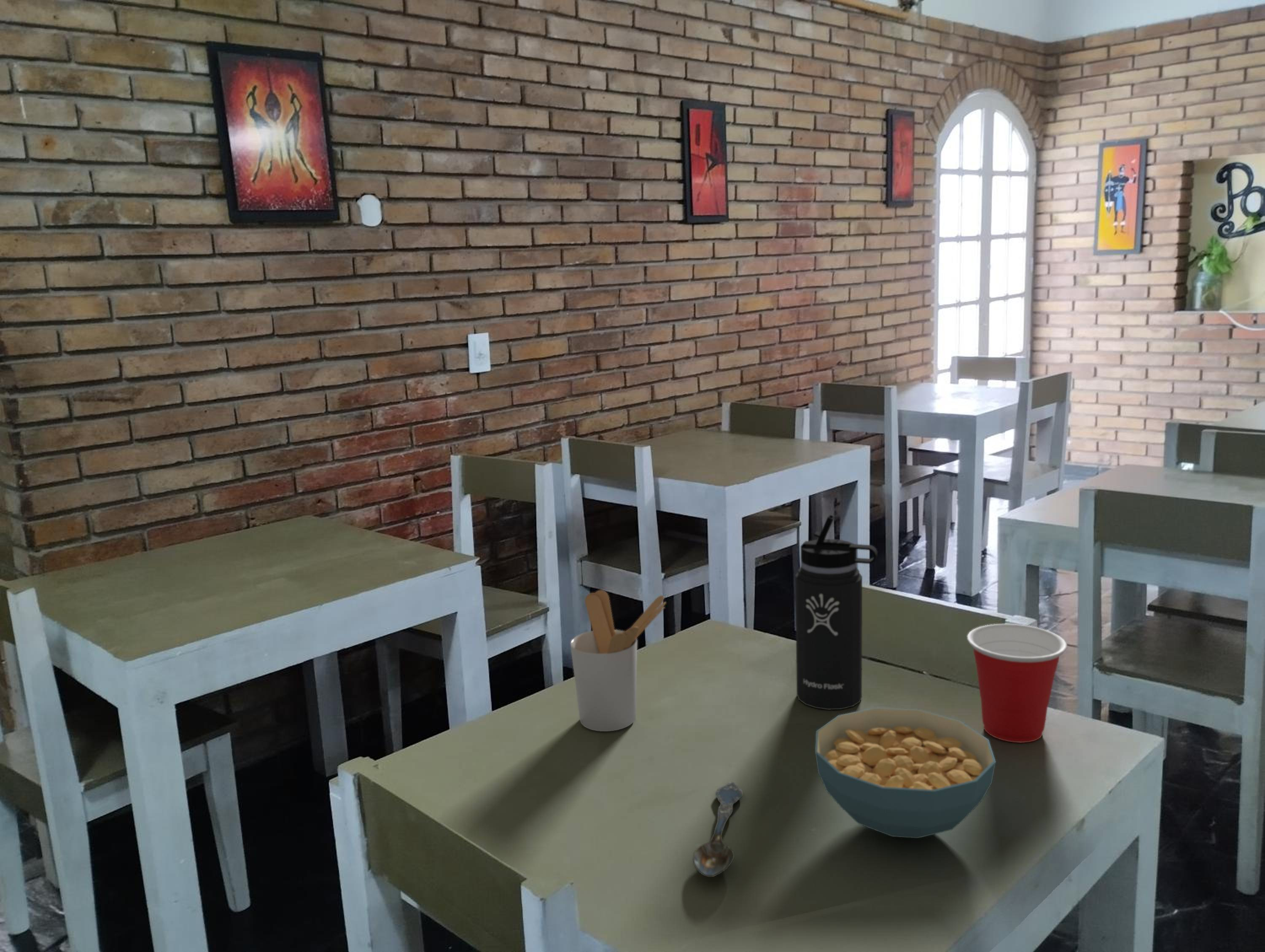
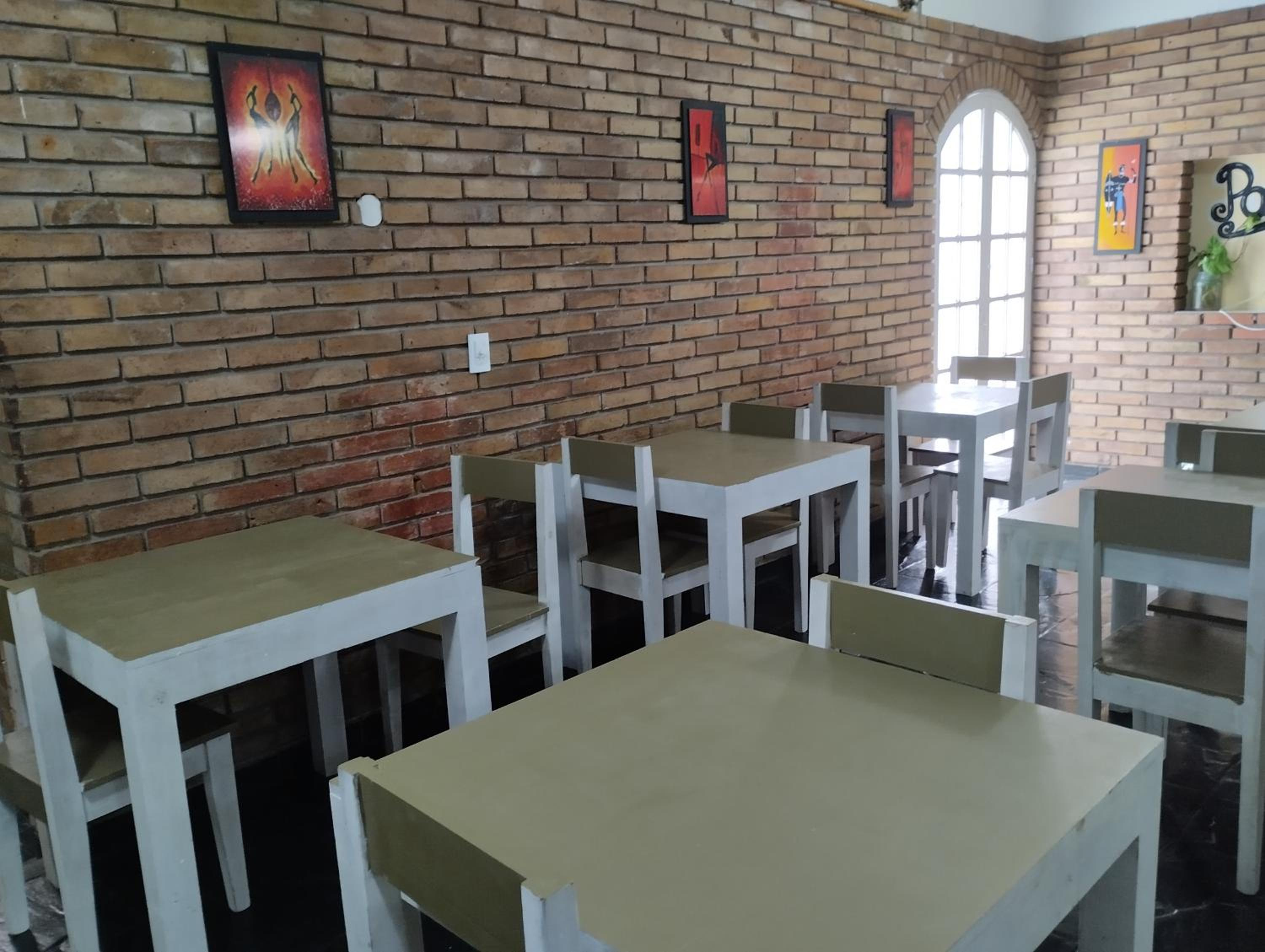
- spoon (721, 825)
- cup (1015, 685)
- thermos bottle (836, 608)
- utensil holder (622, 659)
- cereal bowl (902, 785)
